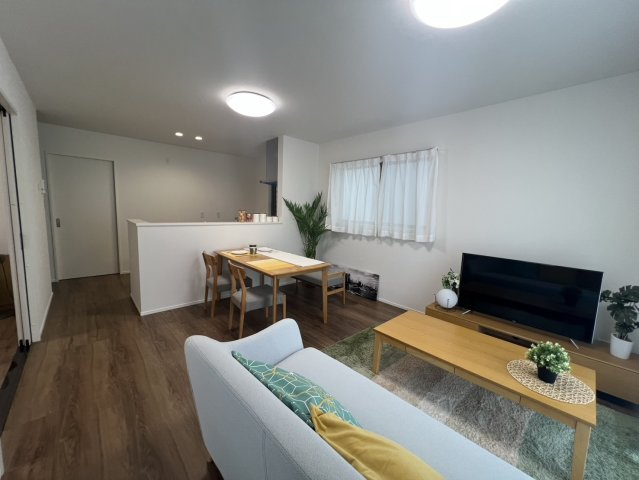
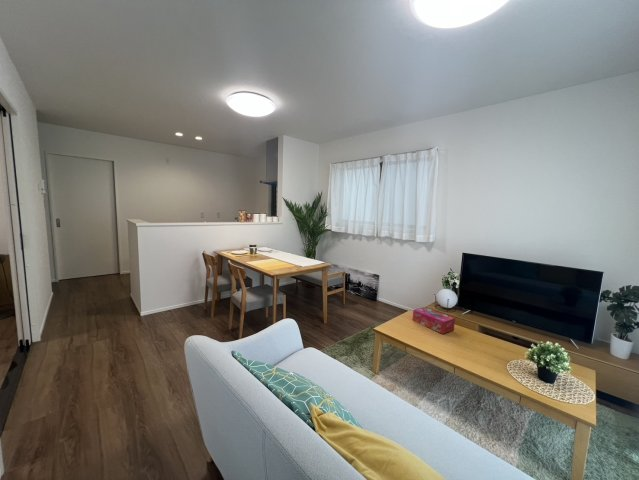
+ tissue box (432, 319)
